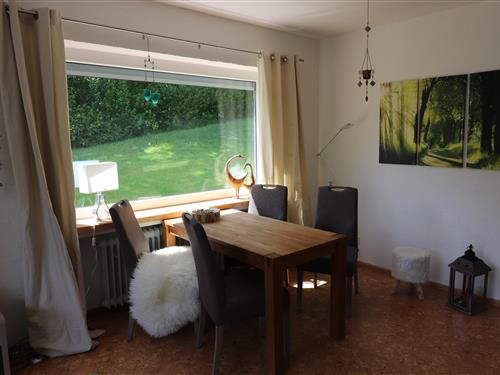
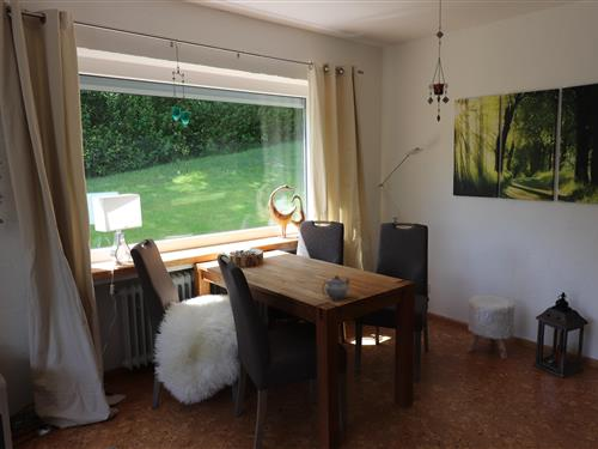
+ teapot (336, 286)
